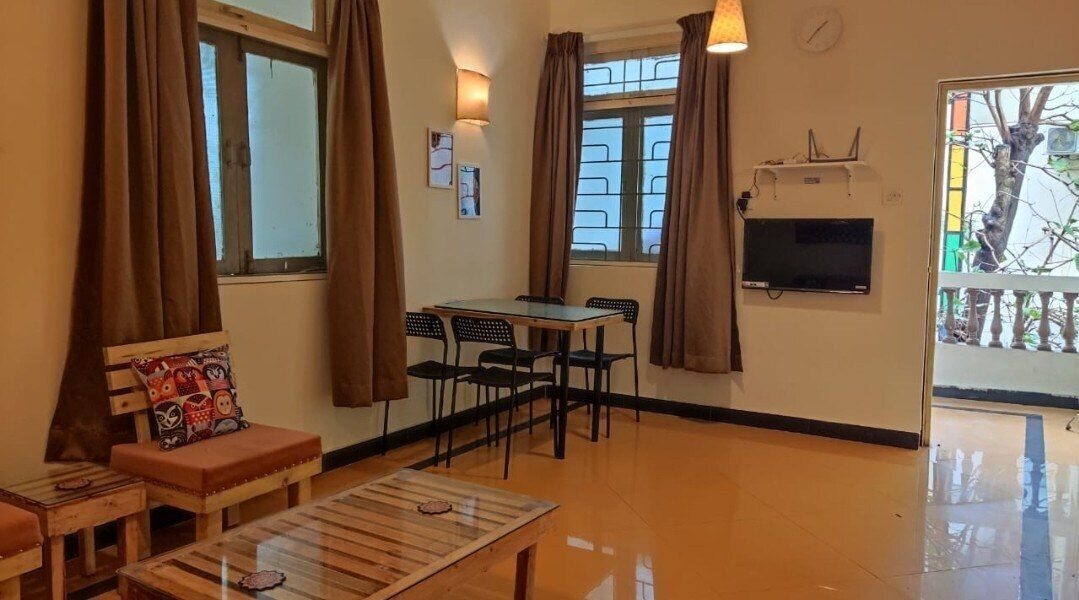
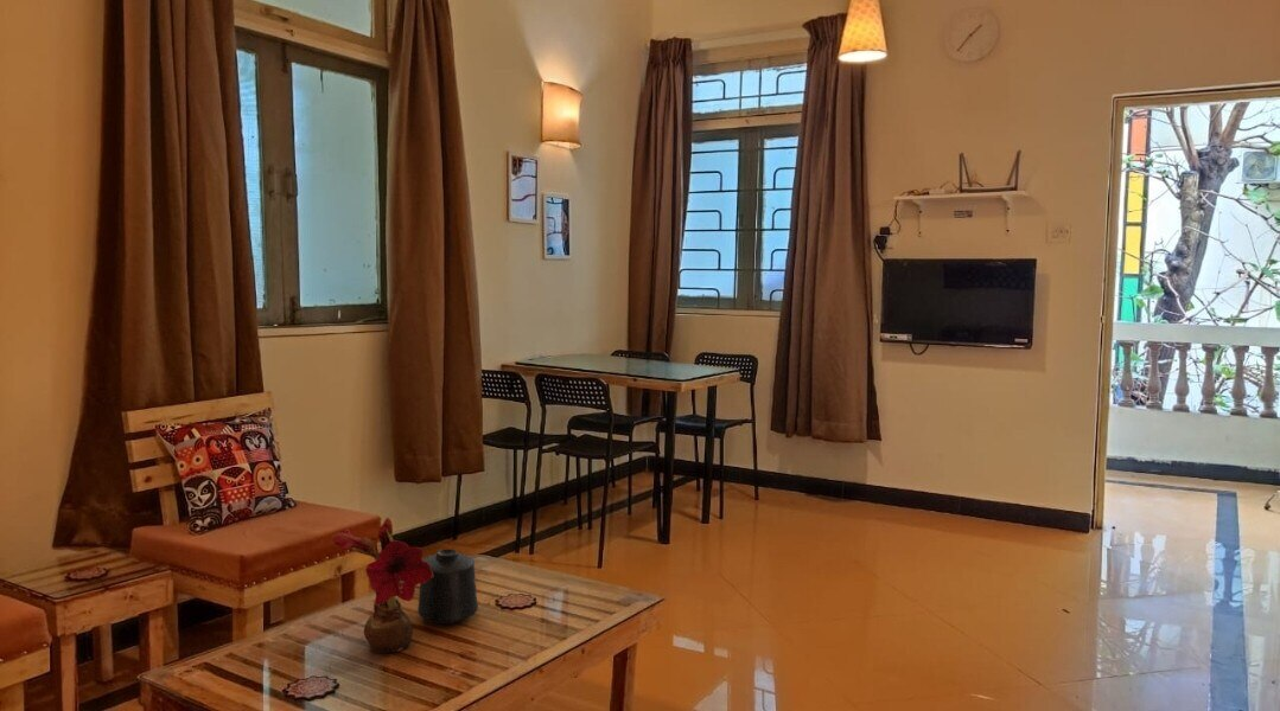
+ flower (386, 589)
+ mug (444, 582)
